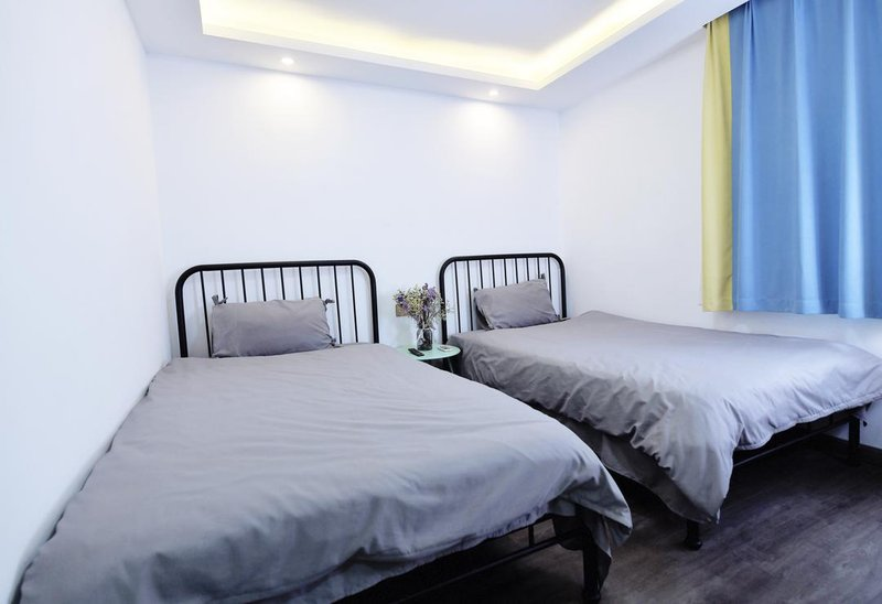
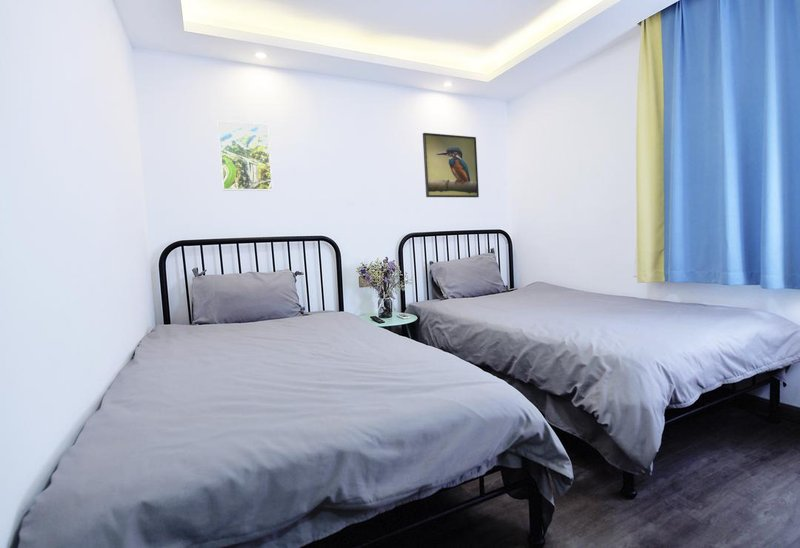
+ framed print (245, 157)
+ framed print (451, 166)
